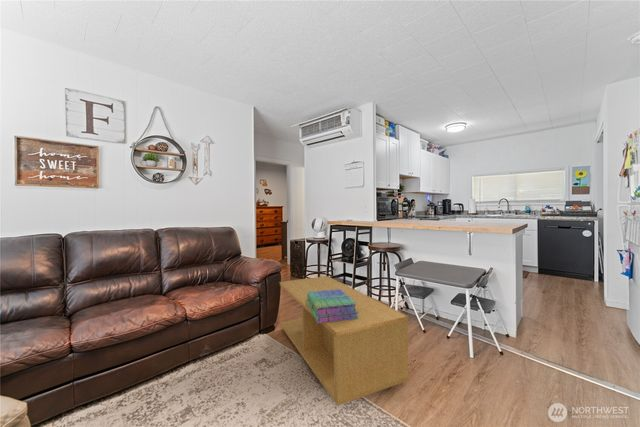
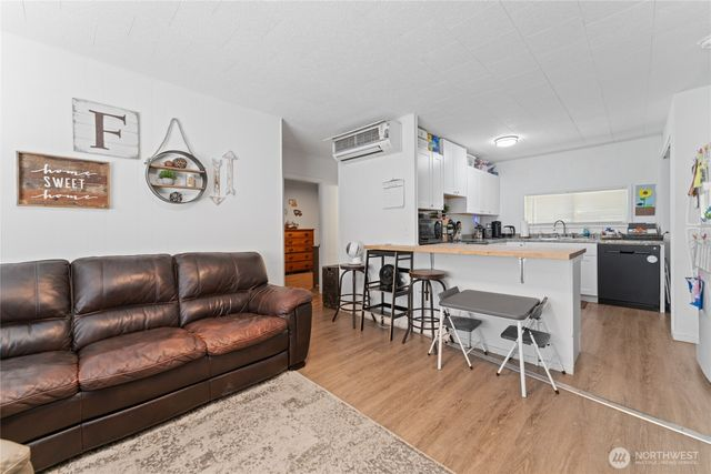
- stack of books (330, 303)
- coffee table (331, 324)
